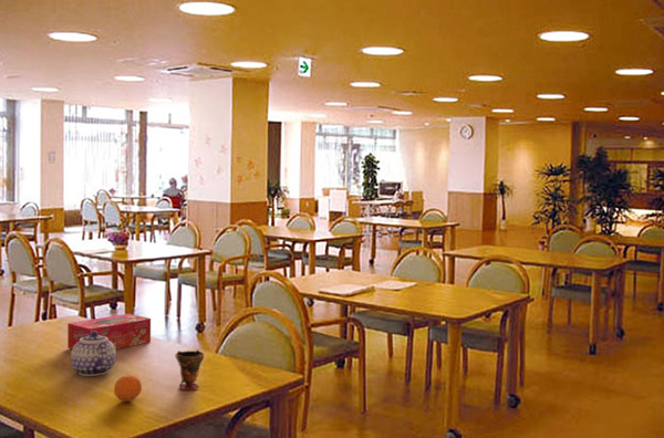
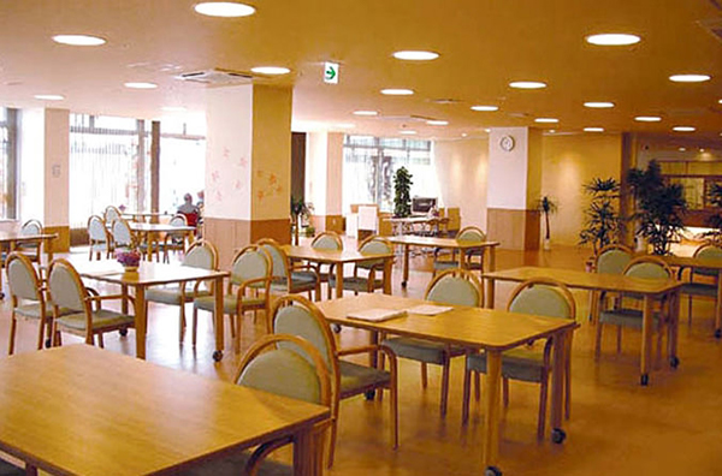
- cup (188, 369)
- tissue box (110, 332)
- fruit (127, 388)
- teapot (93, 351)
